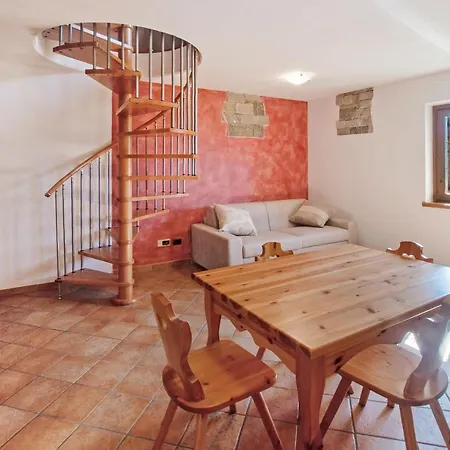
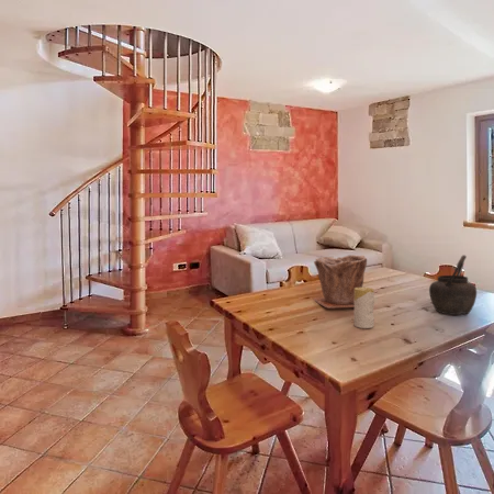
+ candle (363, 307)
+ kettle (456, 282)
+ plant pot (340, 279)
